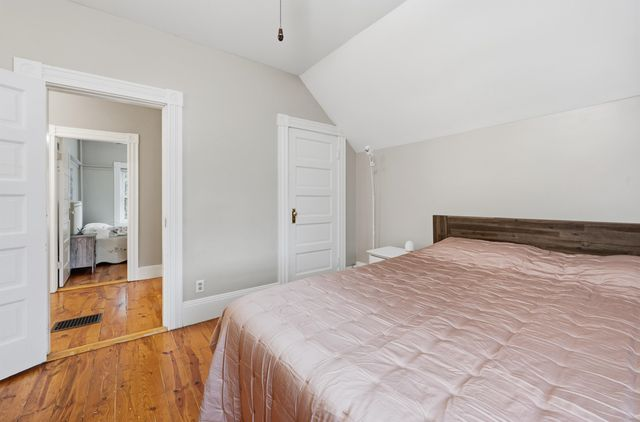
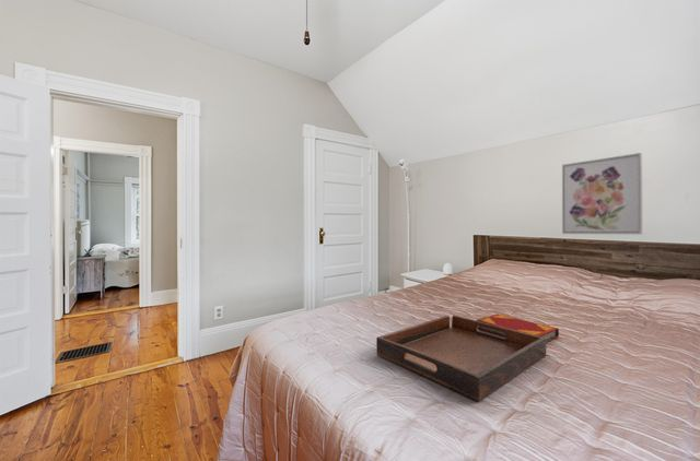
+ wall art (598, 197)
+ hardback book (515, 328)
+ serving tray (460, 345)
